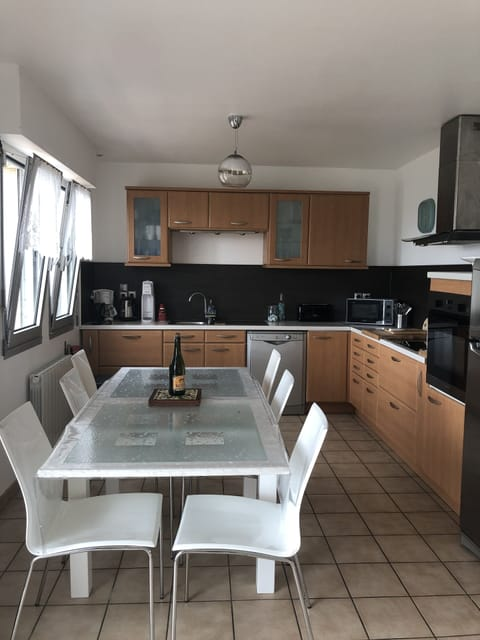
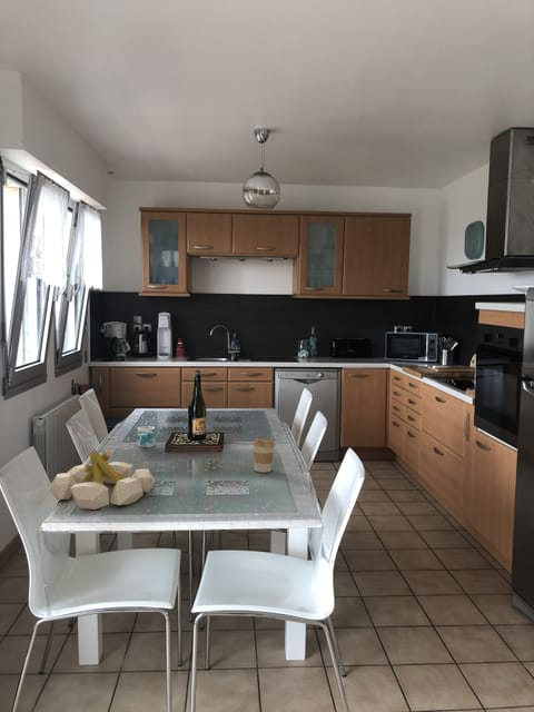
+ mug (145, 437)
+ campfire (103, 471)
+ coffee cup (263, 454)
